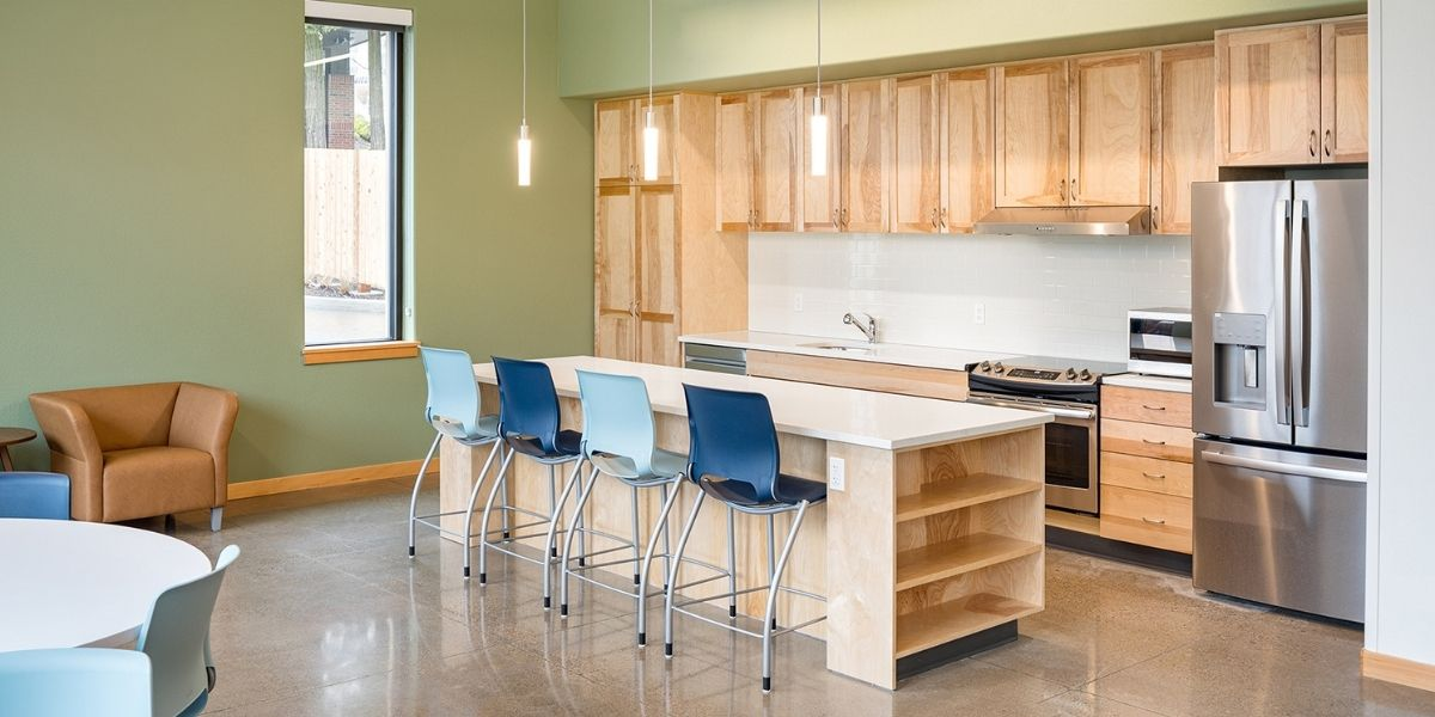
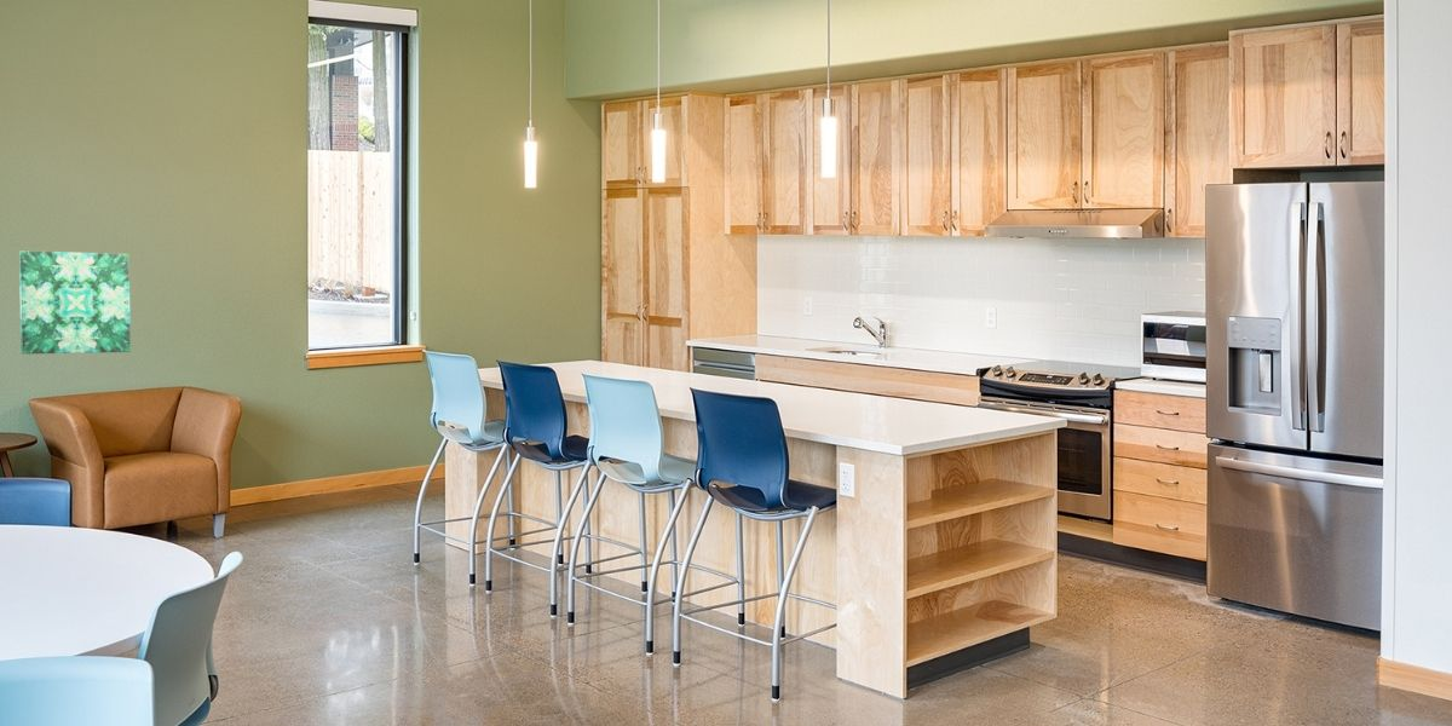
+ wall art (75, 302)
